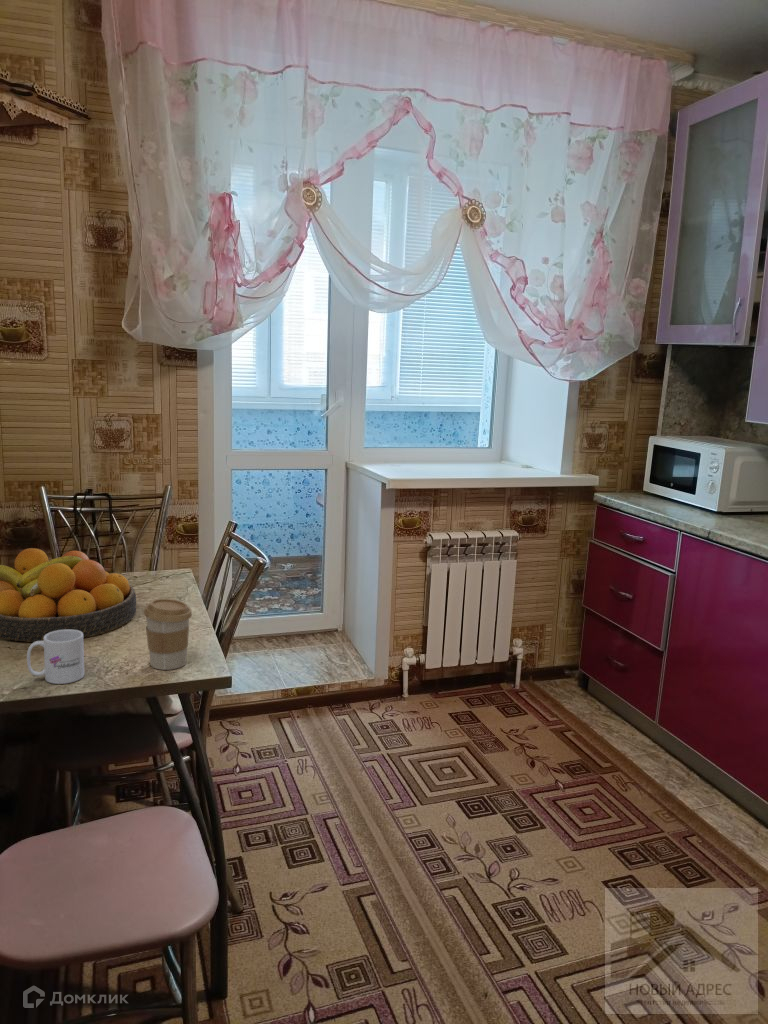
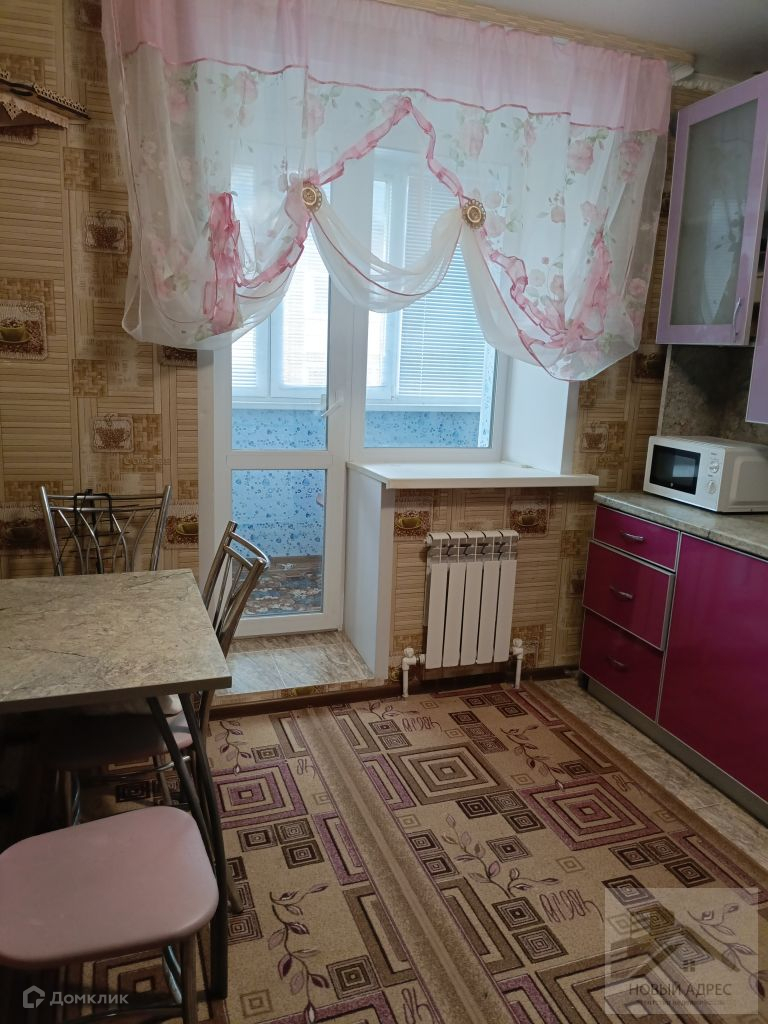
- coffee cup (168, 632)
- mug (55, 656)
- fruit bowl (58, 585)
